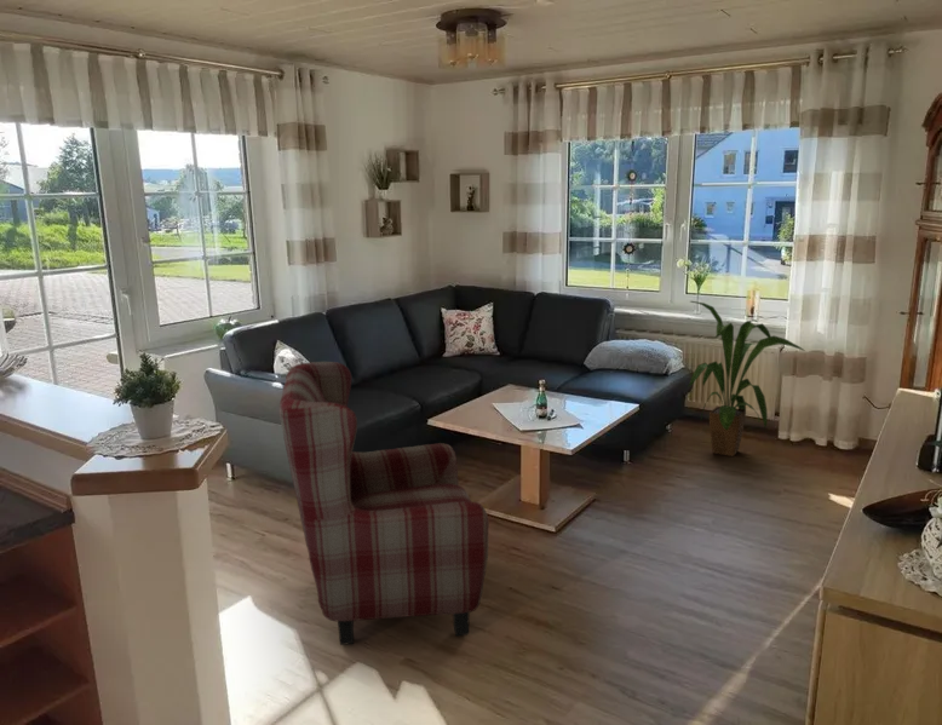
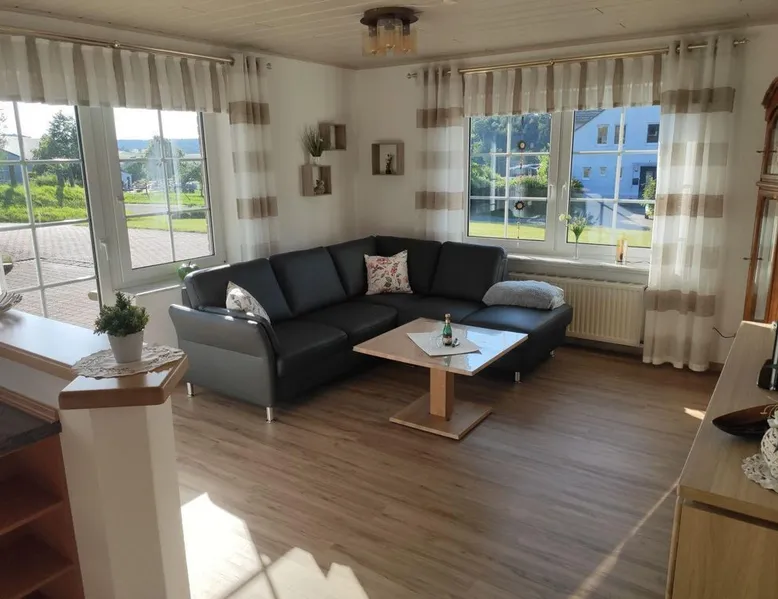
- armchair (384, 490)
- house plant (742, 380)
